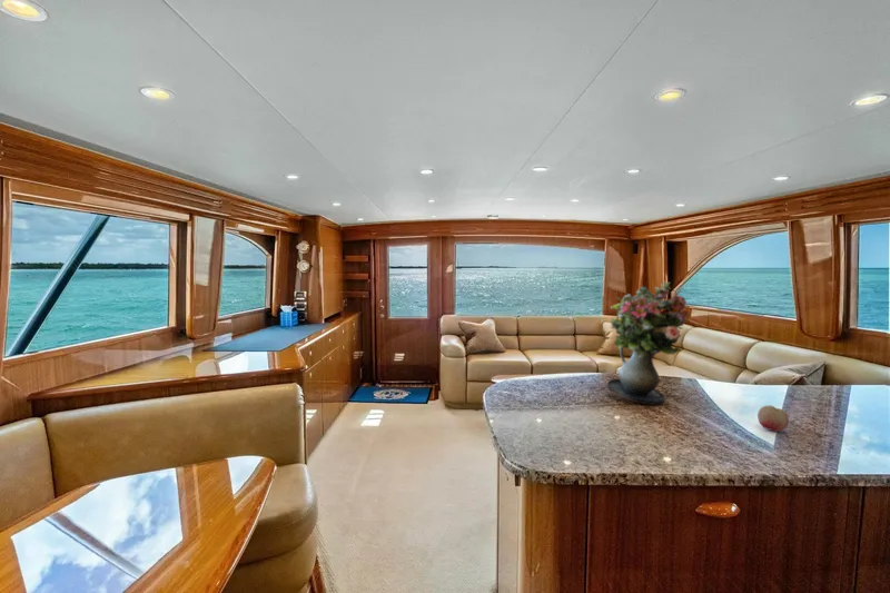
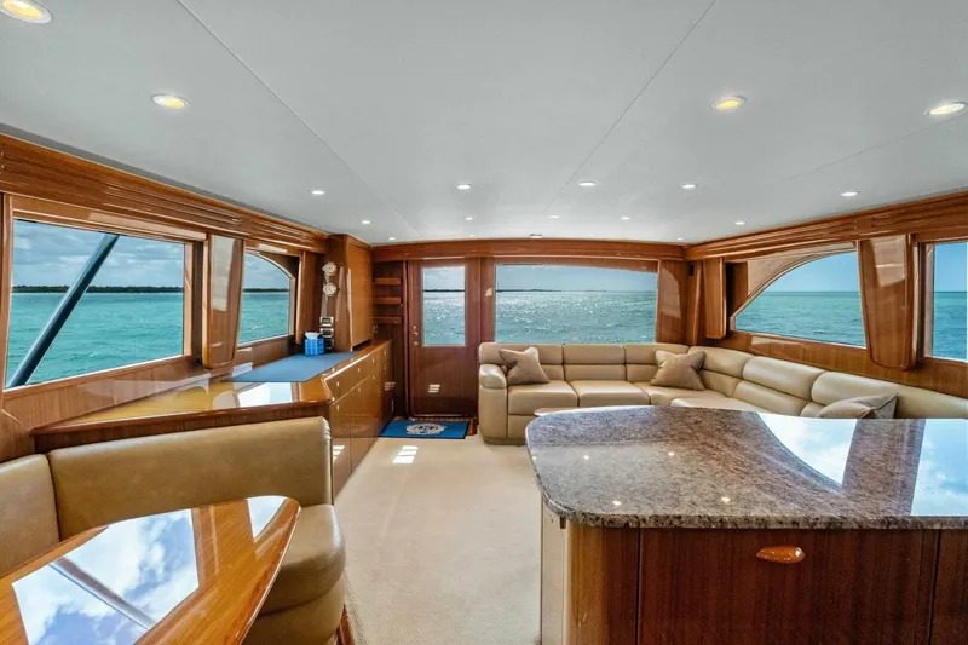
- fruit (772, 417)
- bouquet (643, 339)
